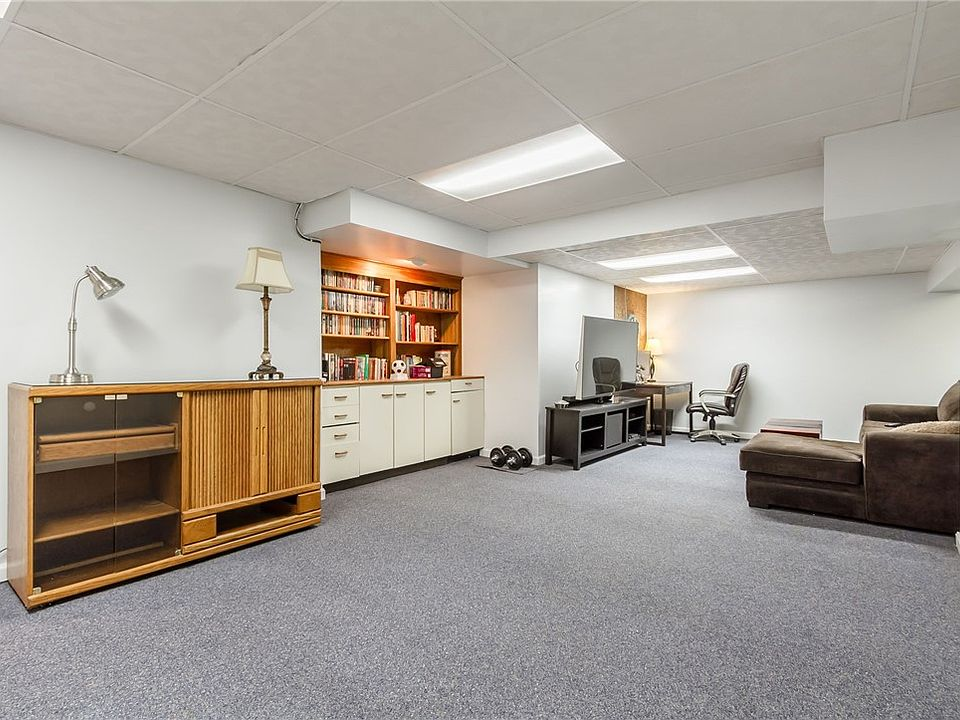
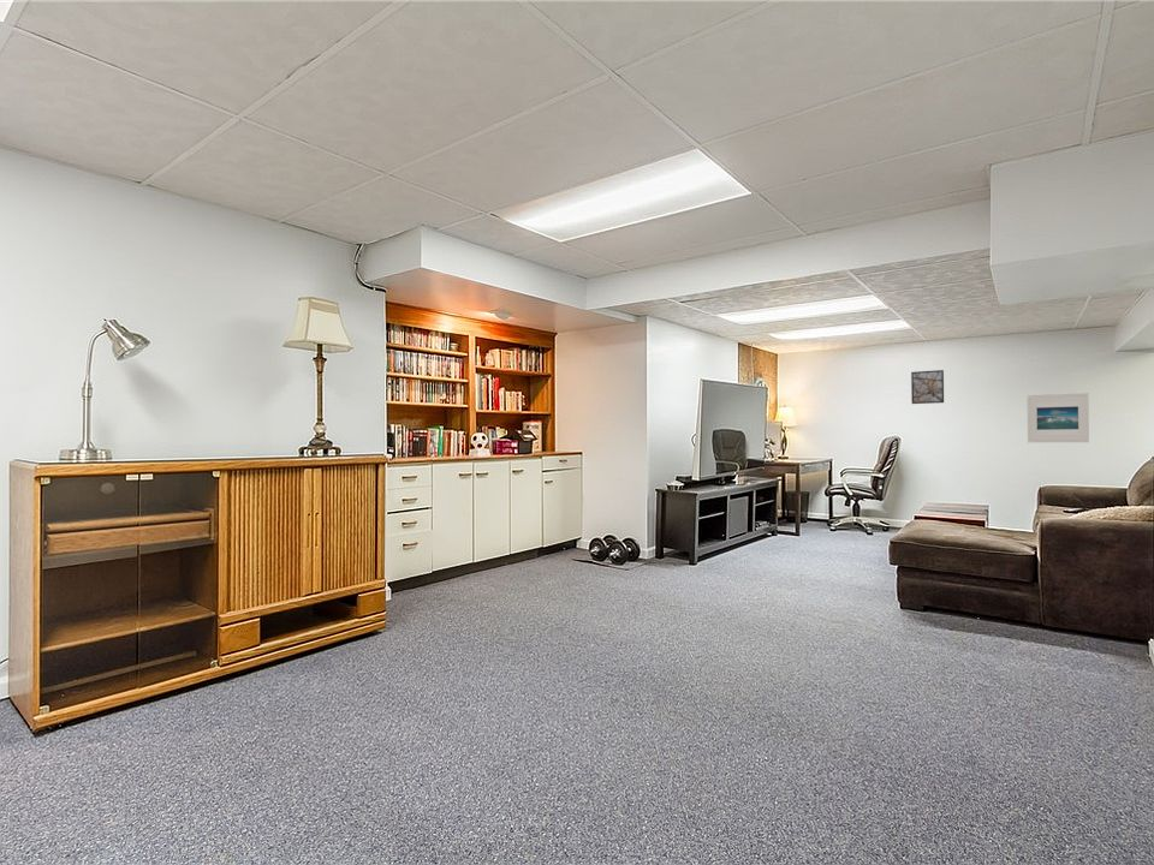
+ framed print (927, 387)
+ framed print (1057, 418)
